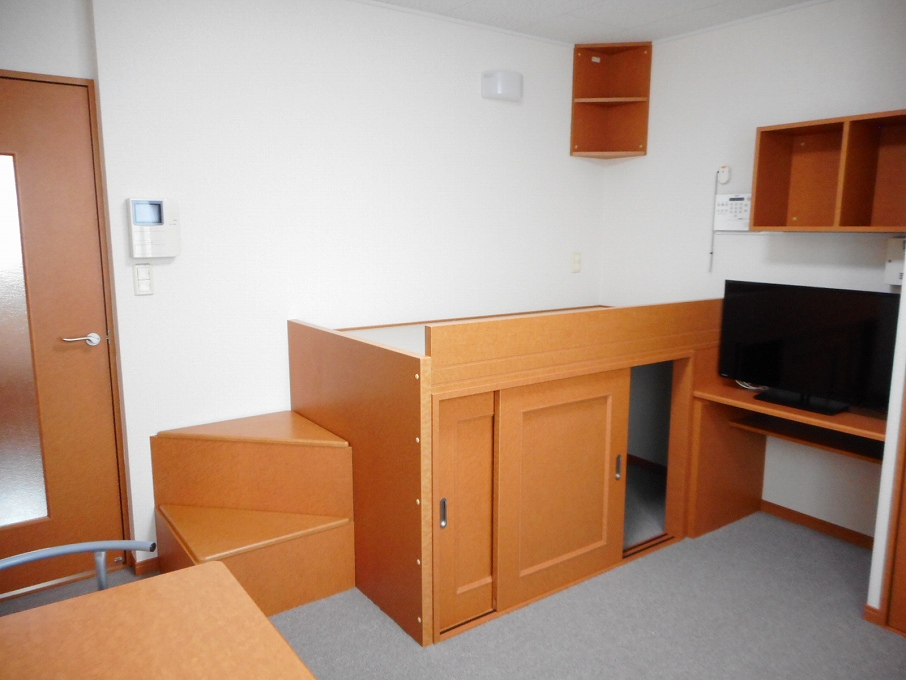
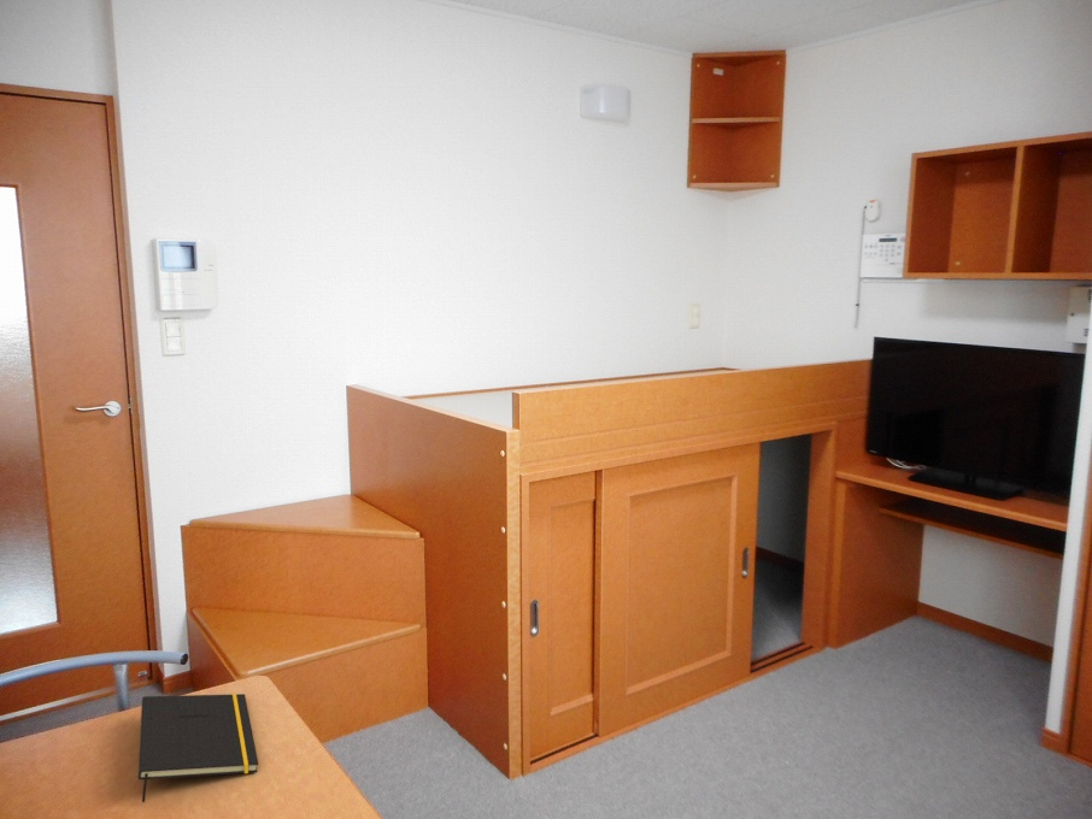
+ notepad (196, 732)
